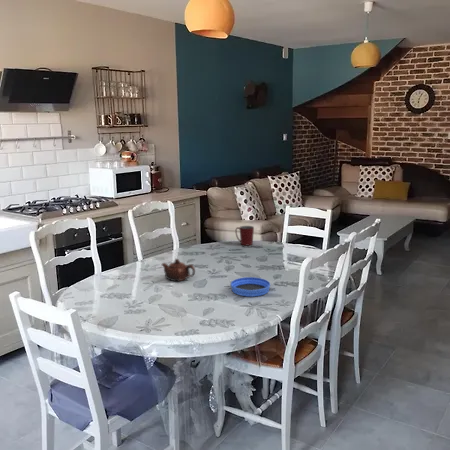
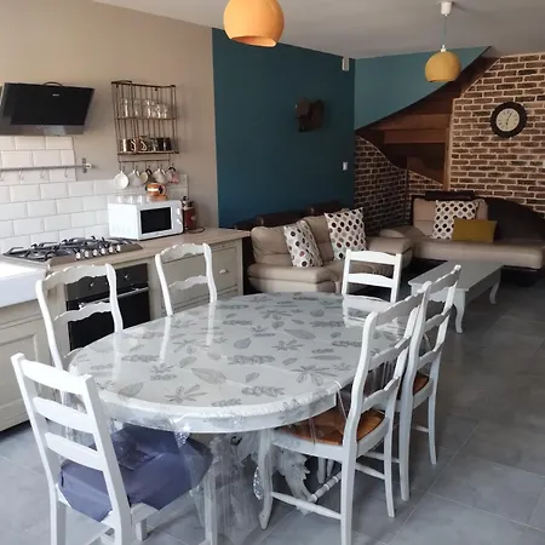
- teapot (178, 268)
- bowl (250, 286)
- mug (244, 235)
